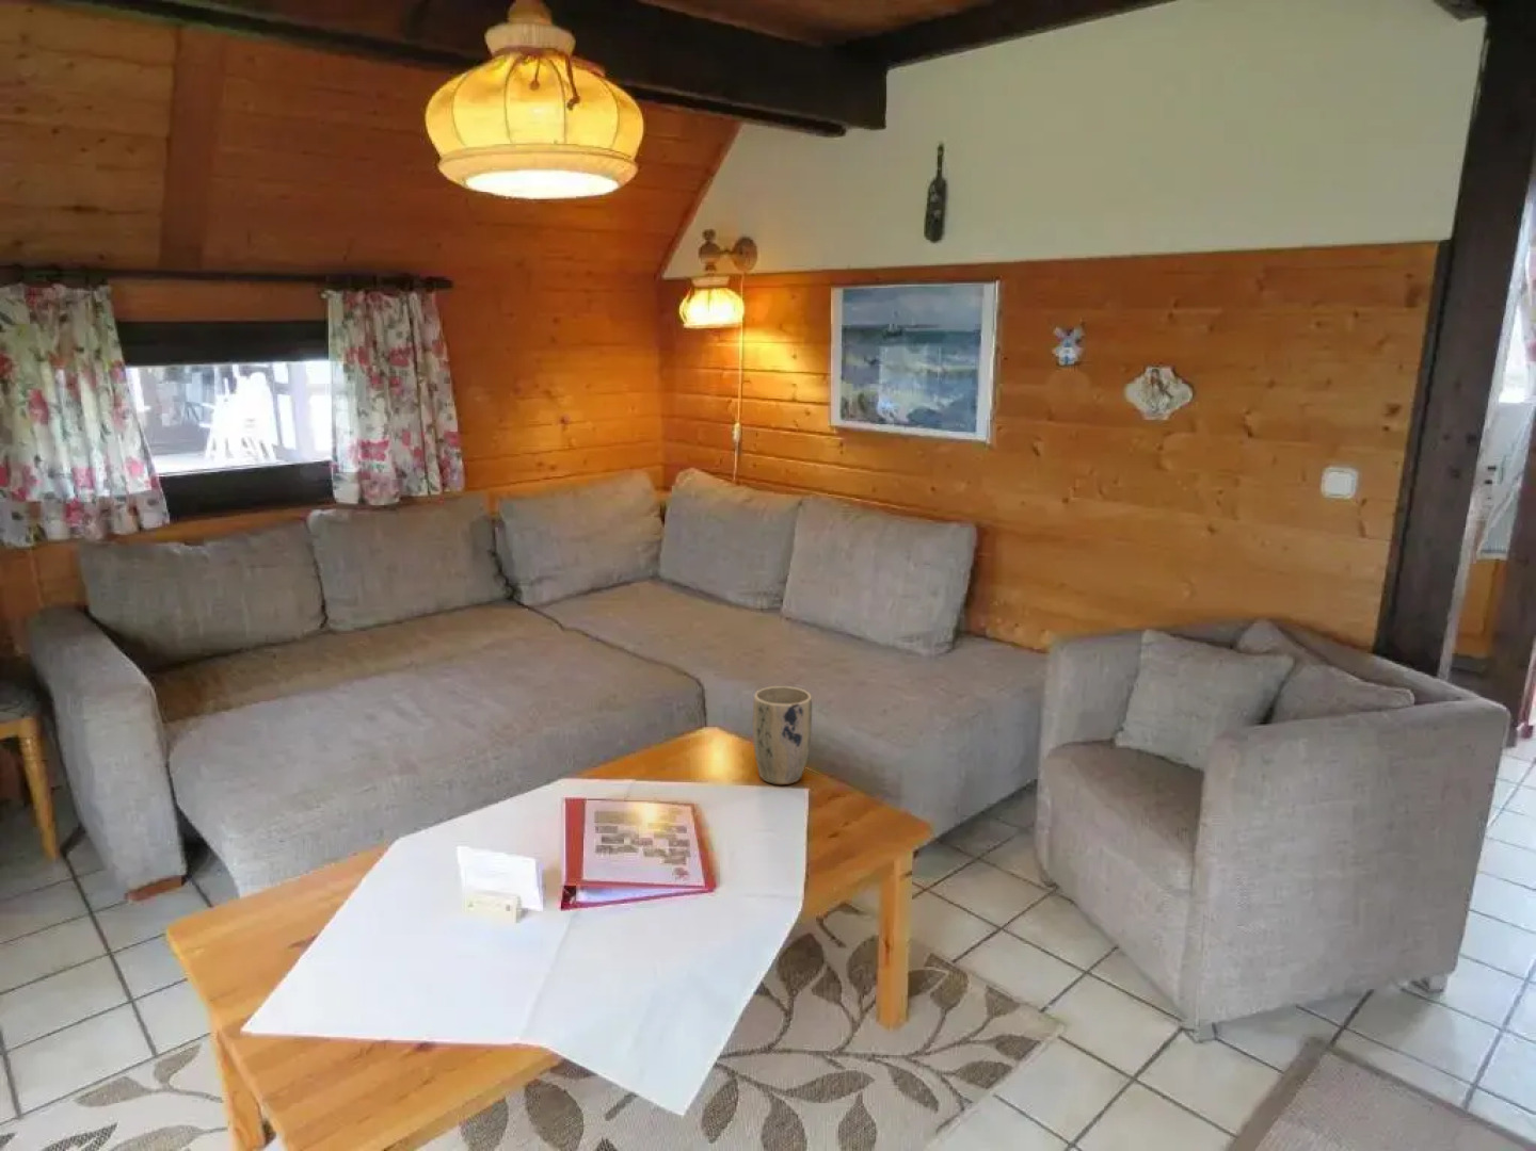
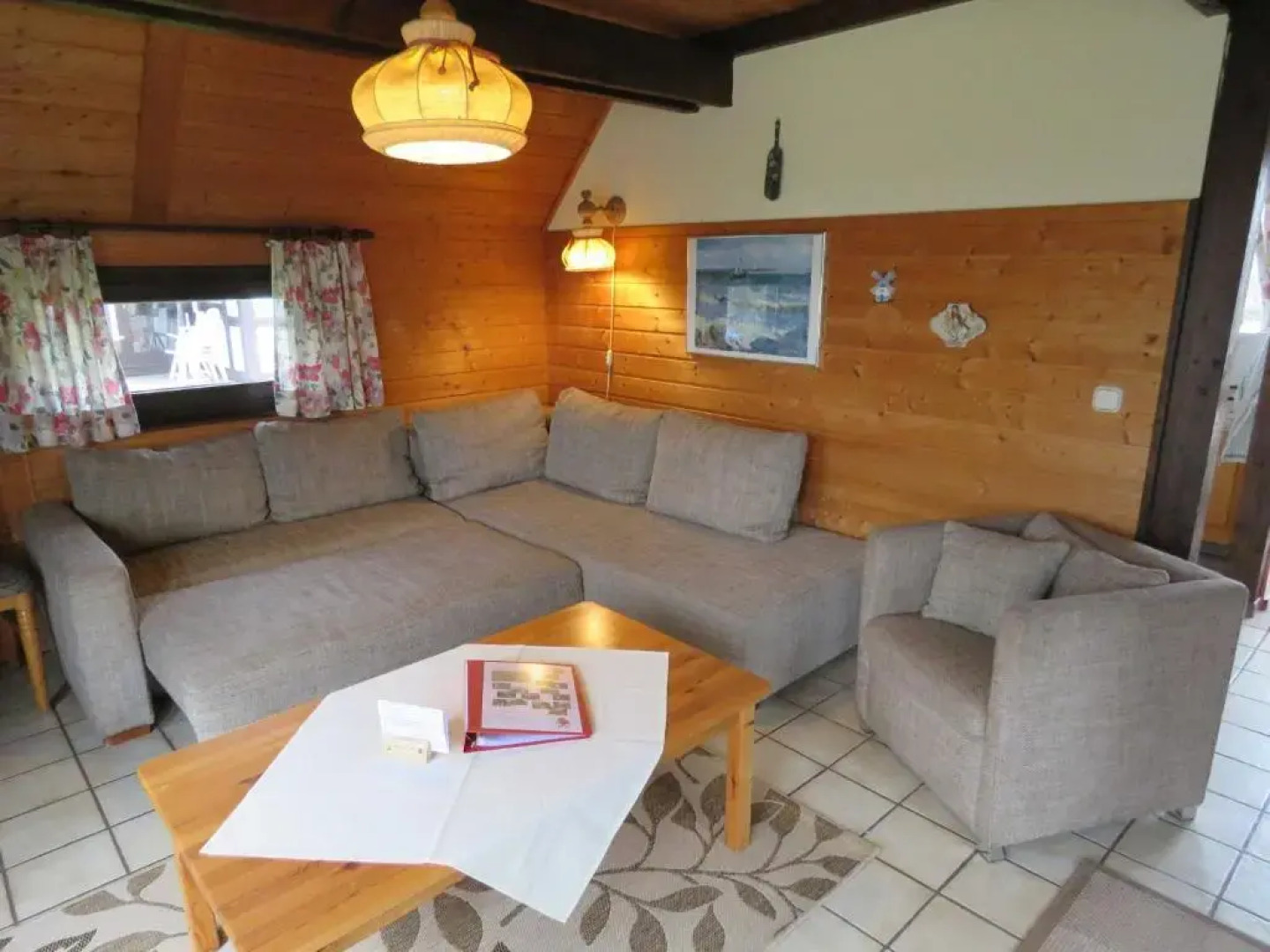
- plant pot (781, 735)
